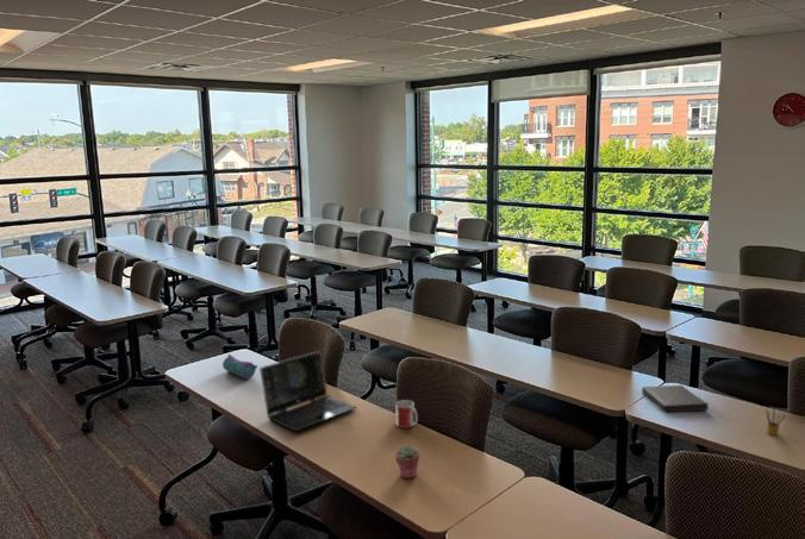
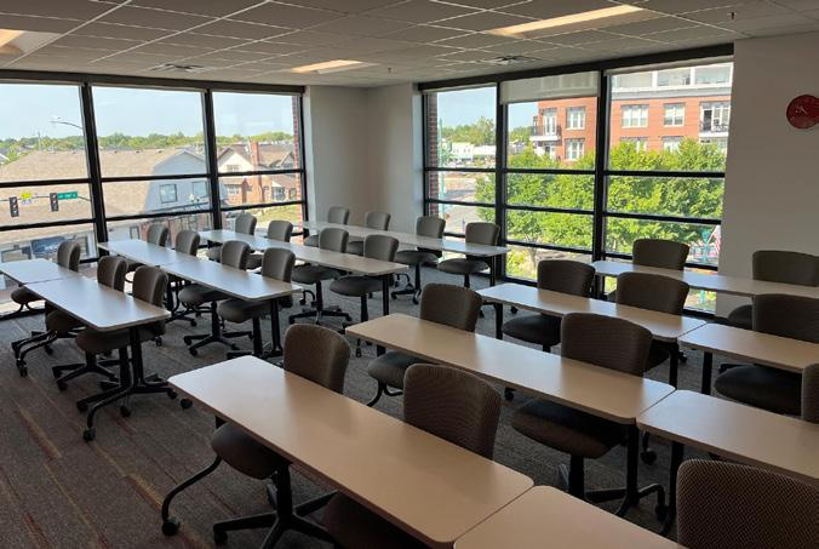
- mug (407, 414)
- pencil box (774, 421)
- laptop (308, 389)
- potted succulent (407, 459)
- pencil case (239, 366)
- book (673, 397)
